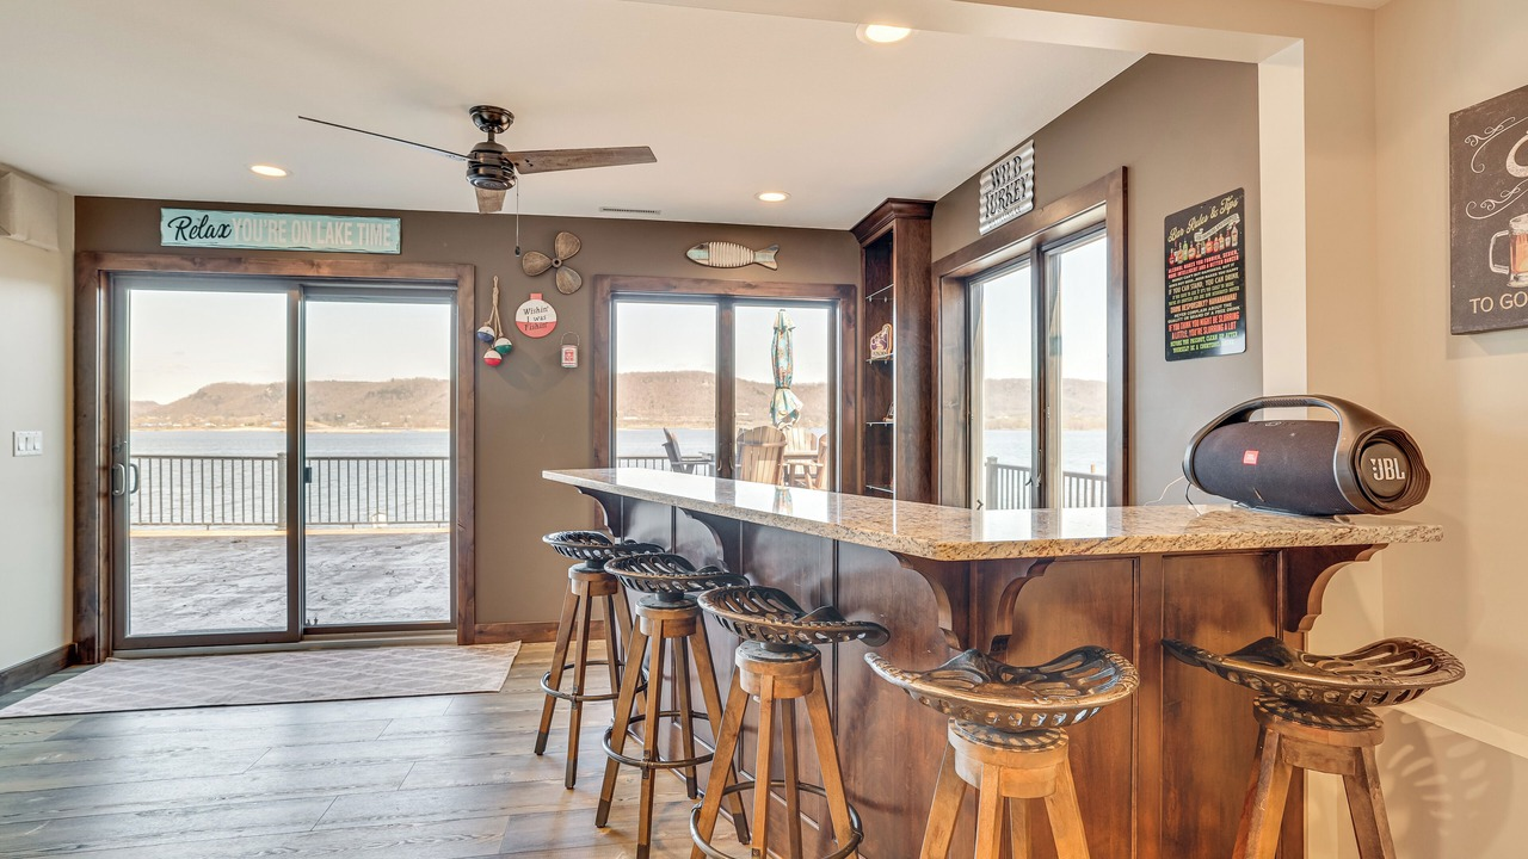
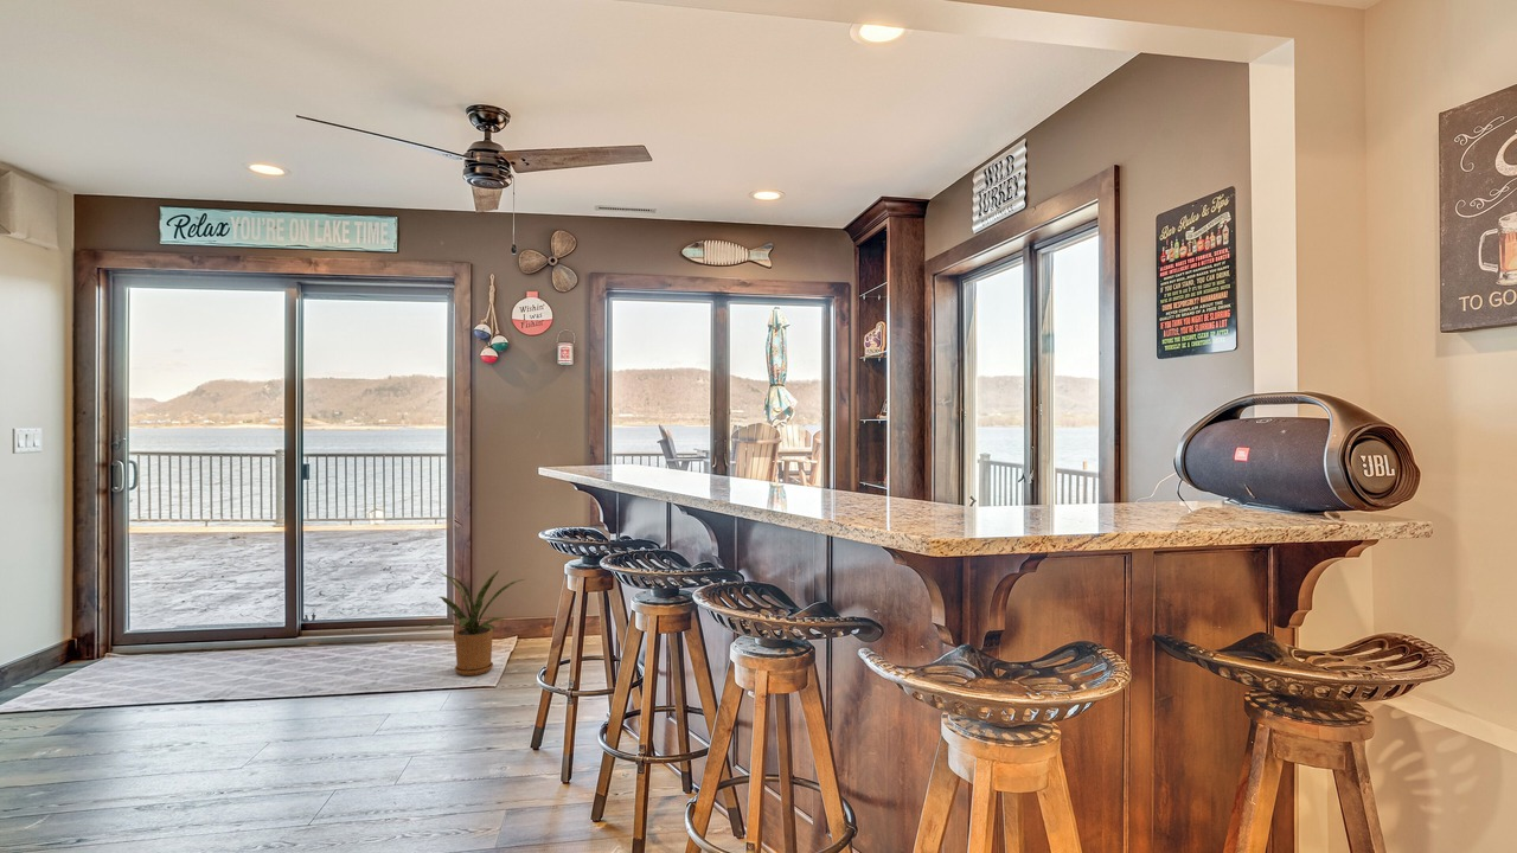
+ house plant (474, 621)
